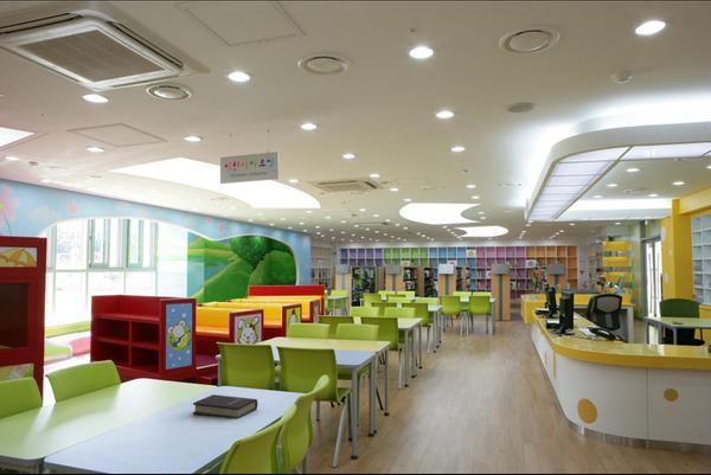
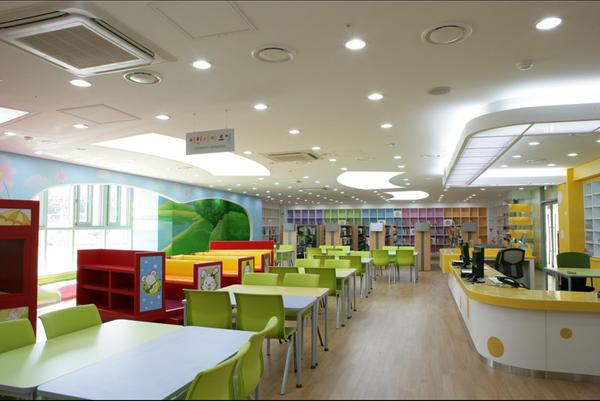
- book (225, 405)
